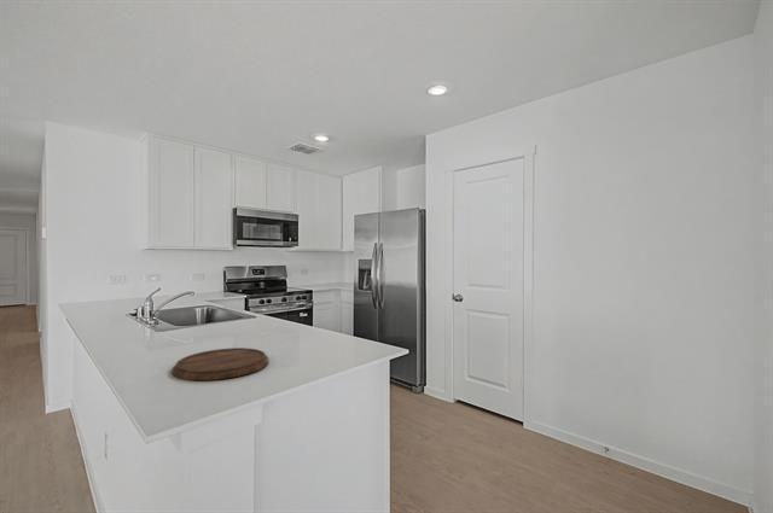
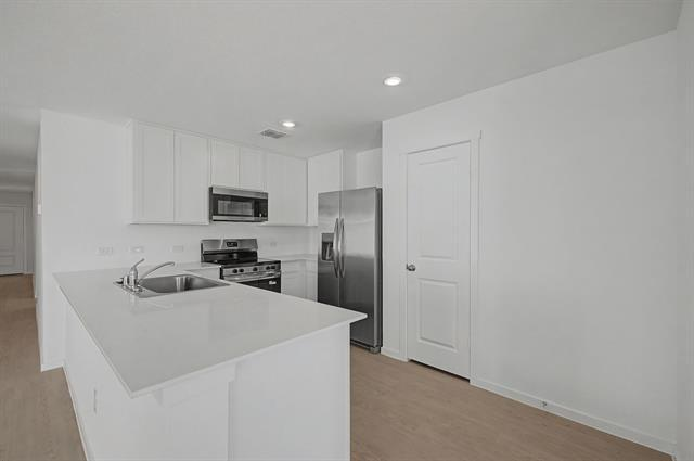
- cutting board (222, 361)
